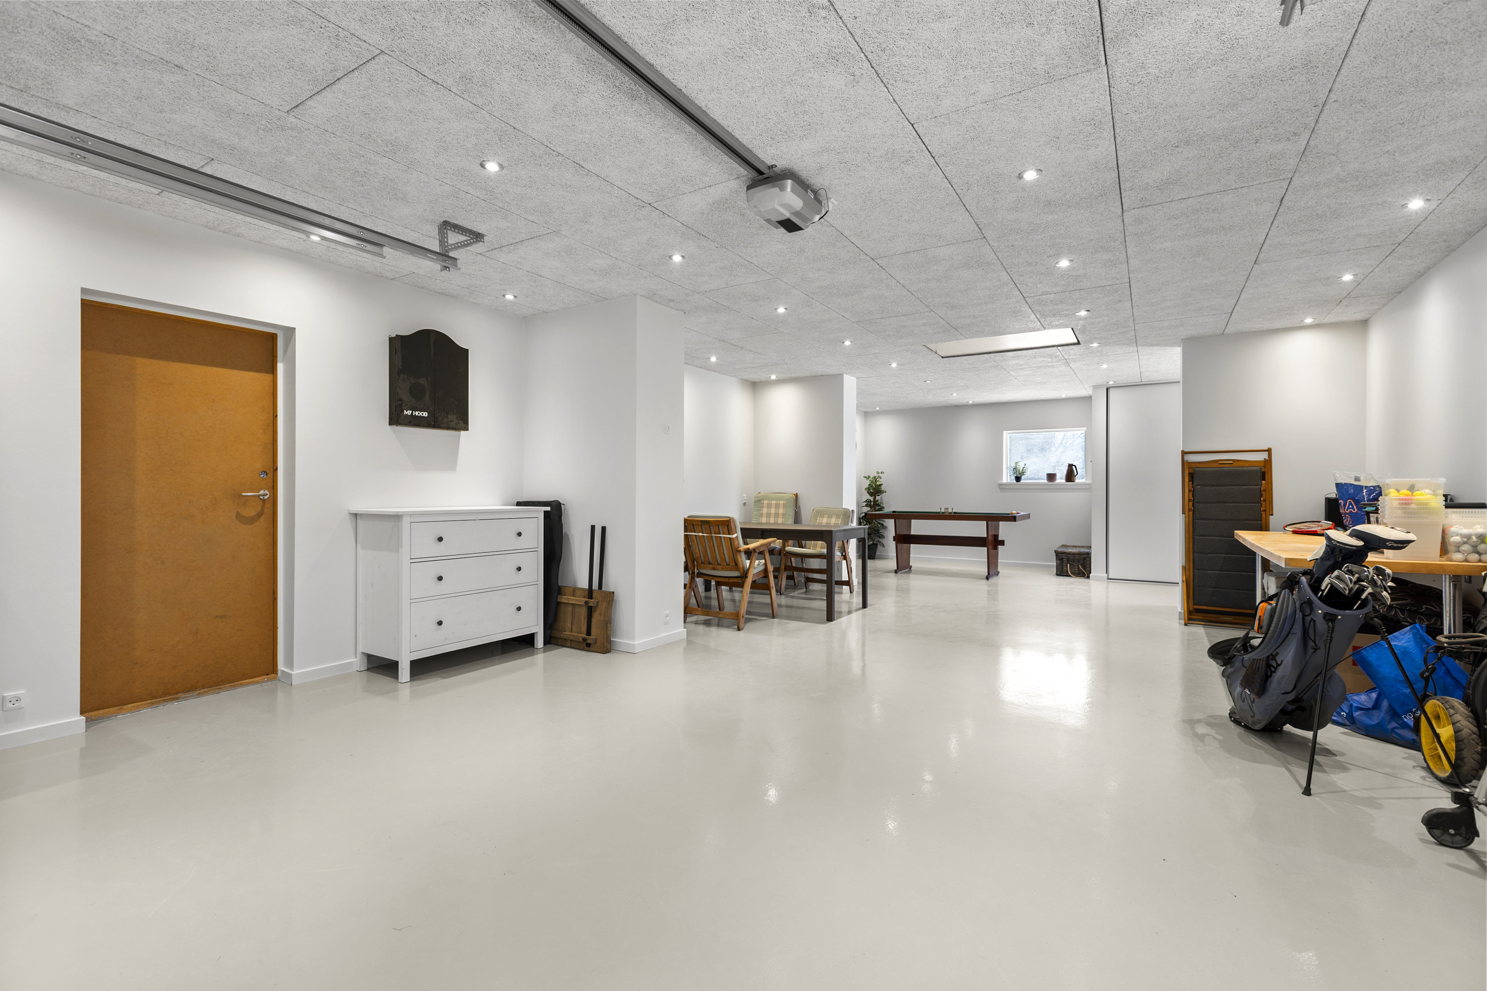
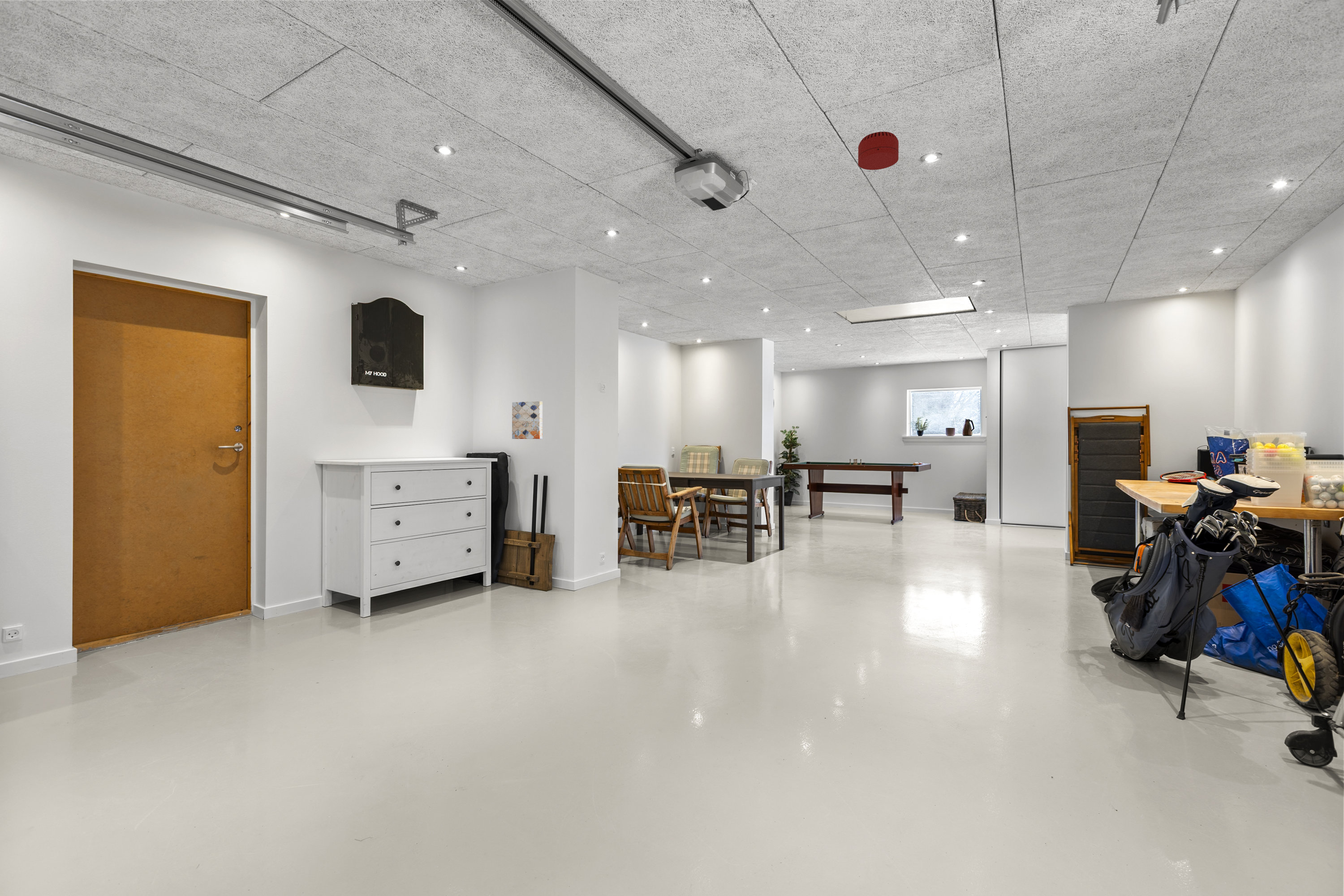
+ wall art (527, 420)
+ smoke detector (878, 150)
